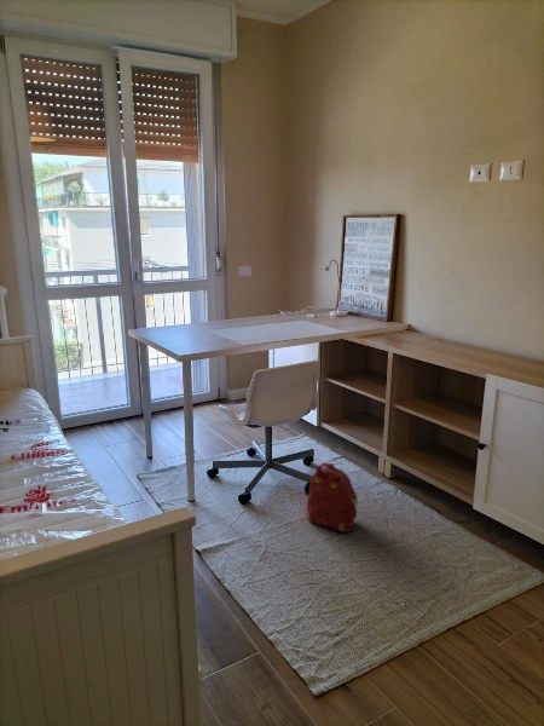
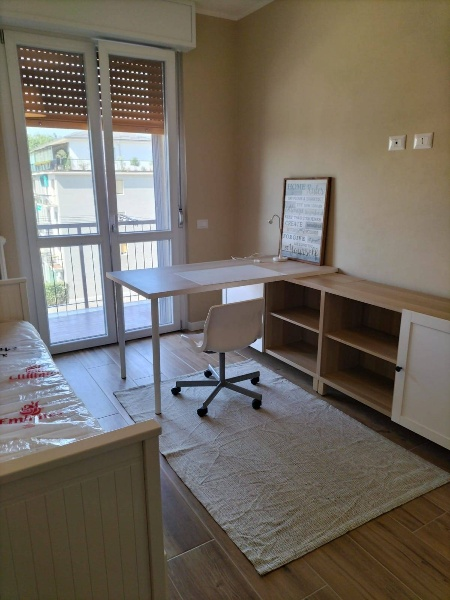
- backpack (332, 490)
